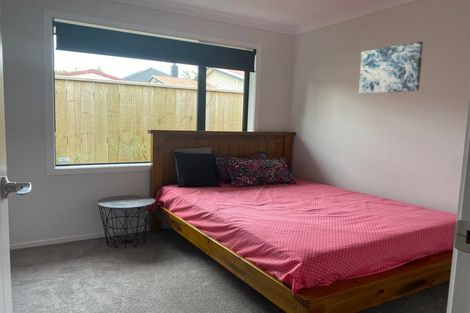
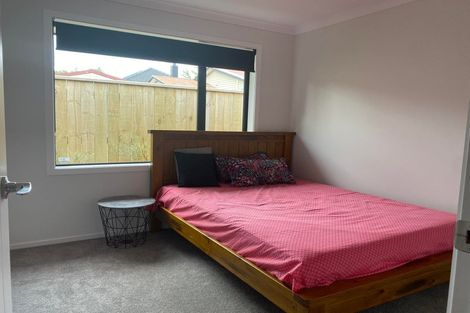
- wall art (388, 69)
